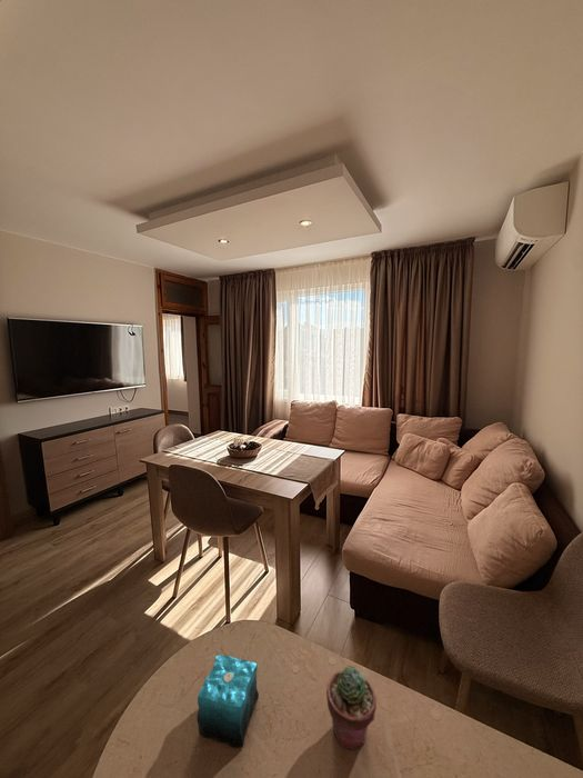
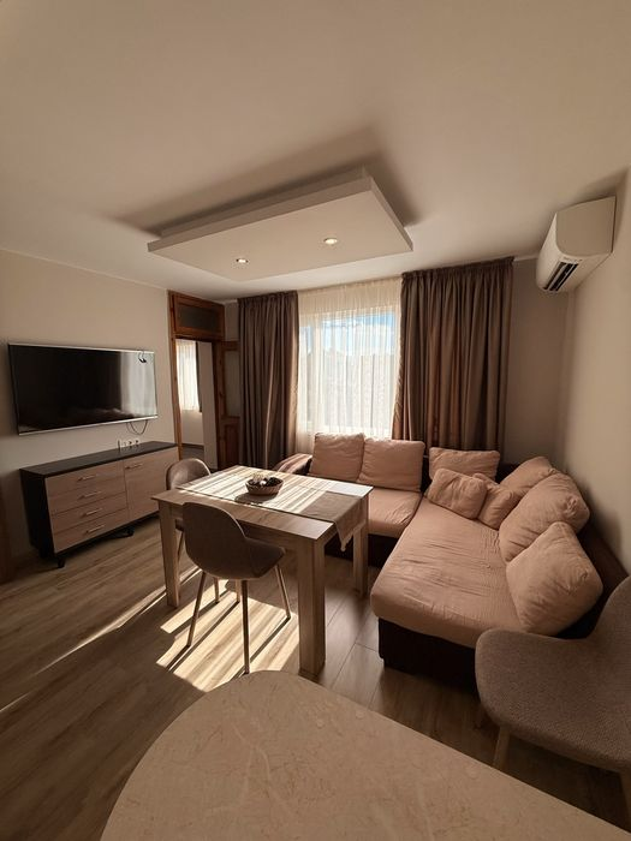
- candle (228, 689)
- potted succulent (350, 704)
